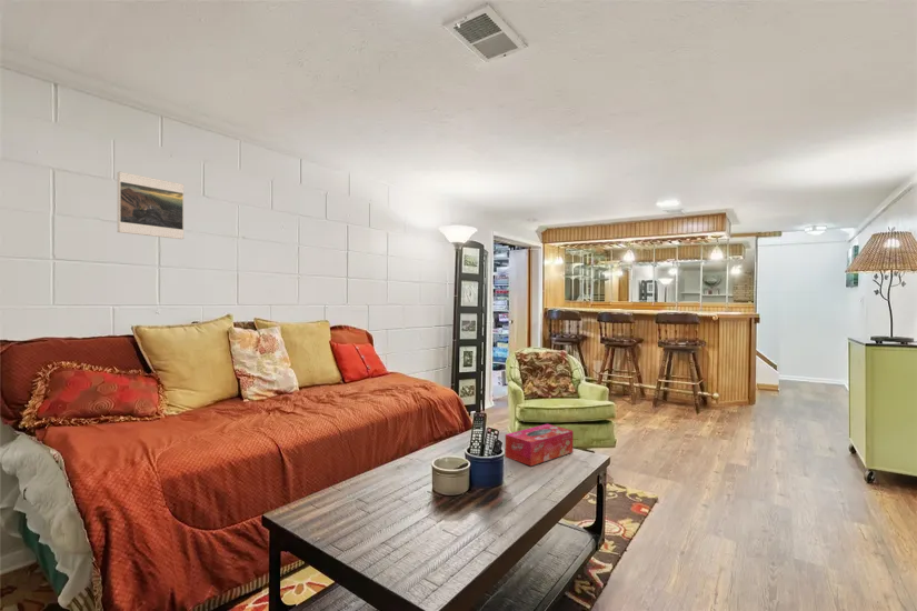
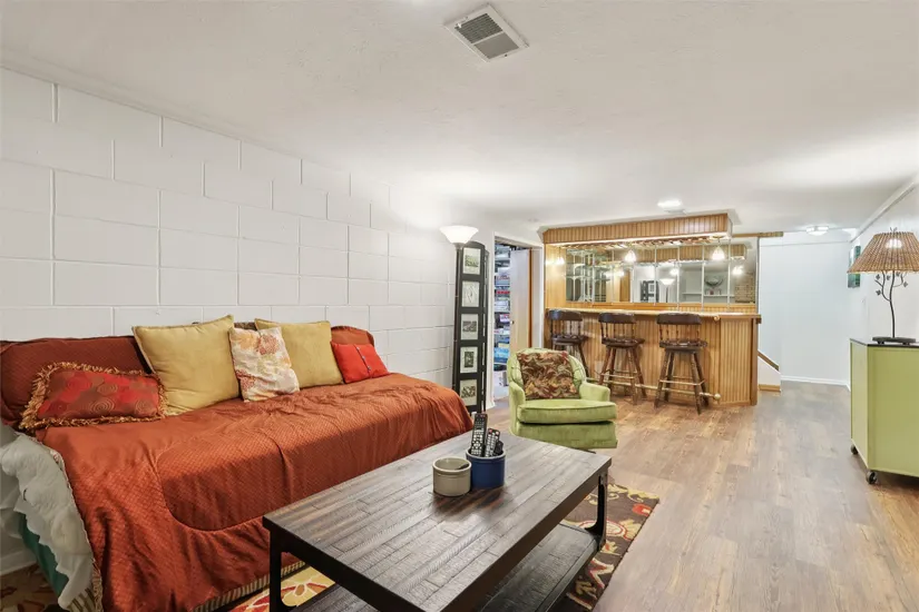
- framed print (151, 207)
- tissue box (539, 443)
